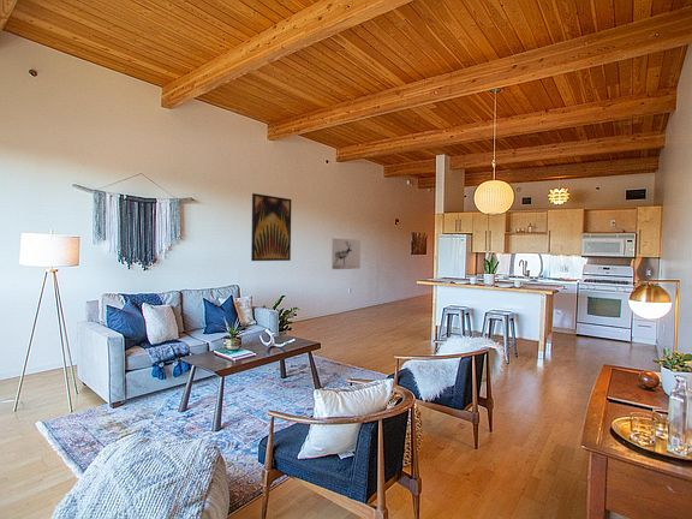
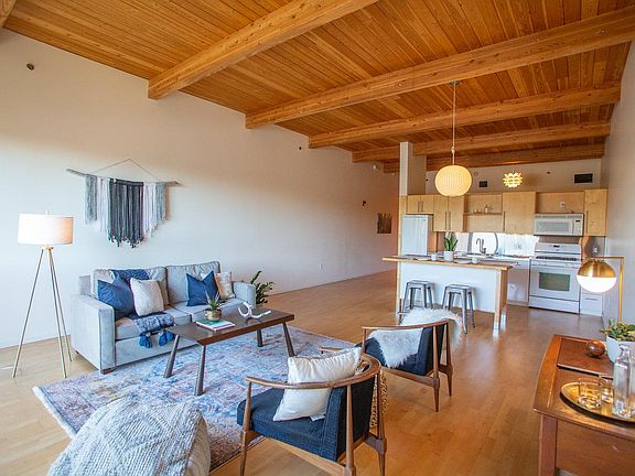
- wall art (346, 253)
- wall art (272, 228)
